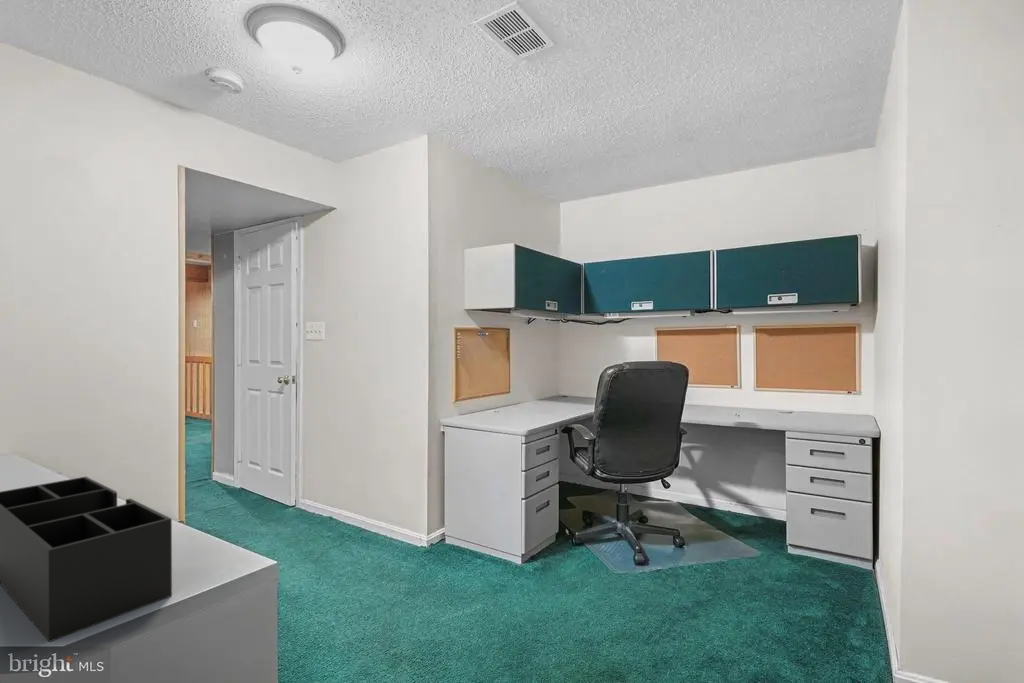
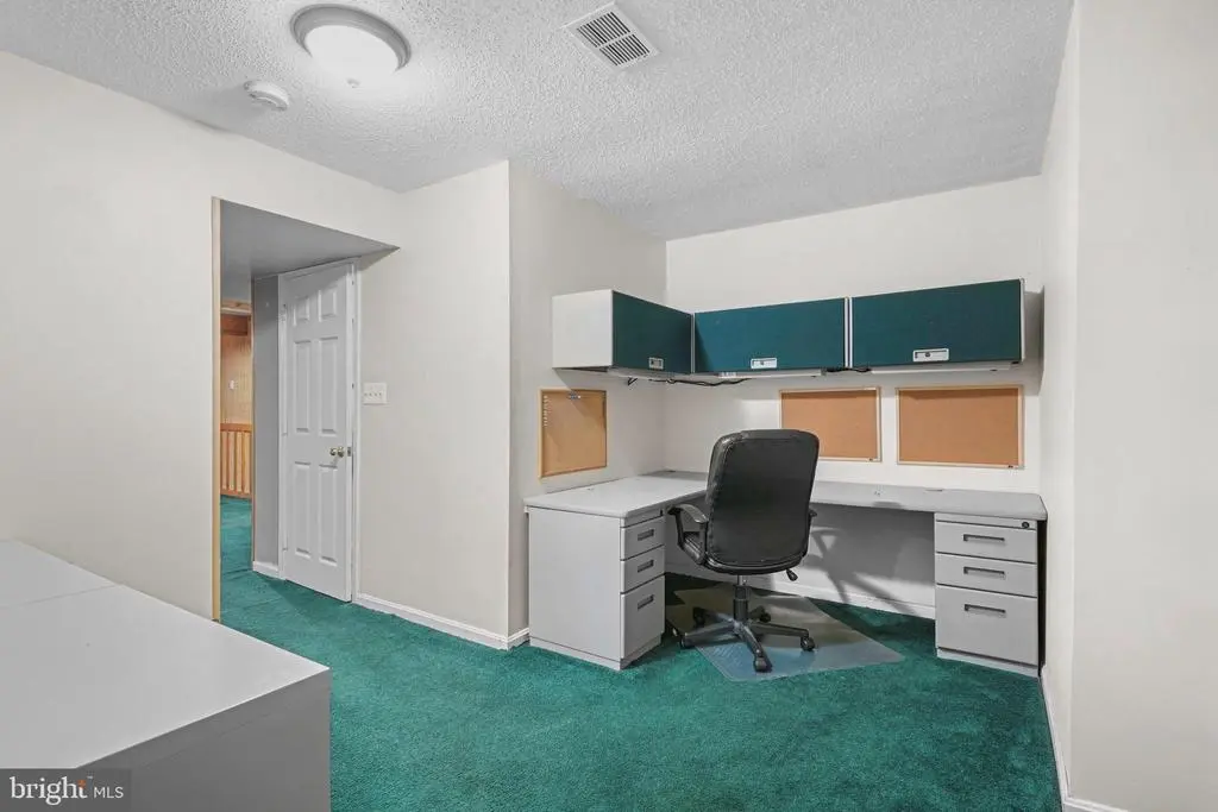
- desk organizer (71, 542)
